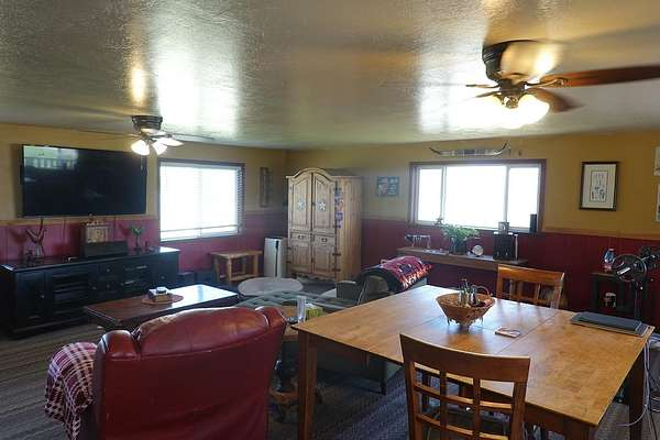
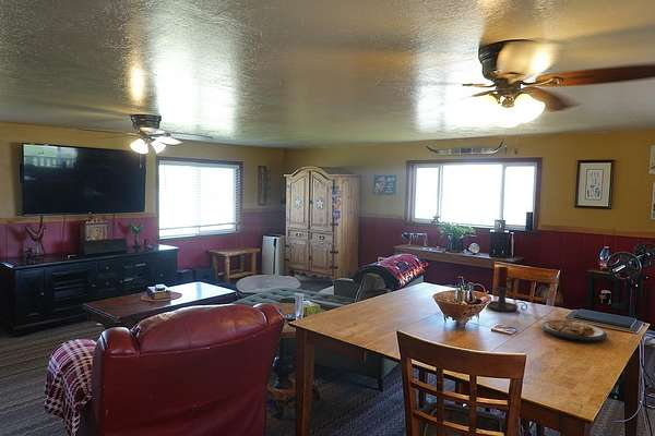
+ plate (572, 328)
+ candle holder (507, 287)
